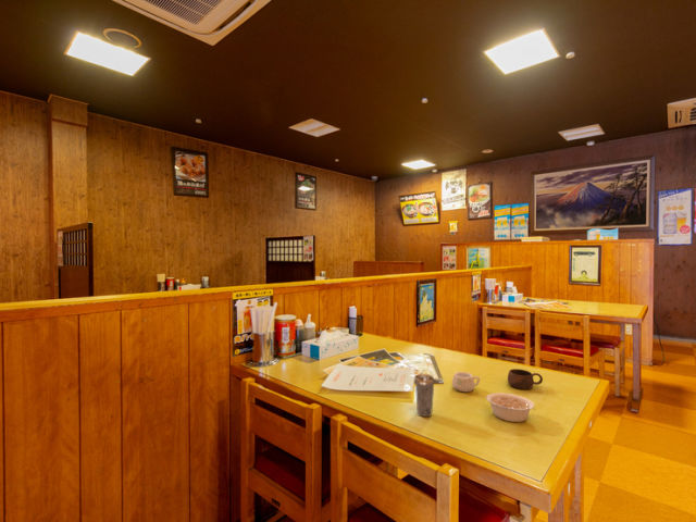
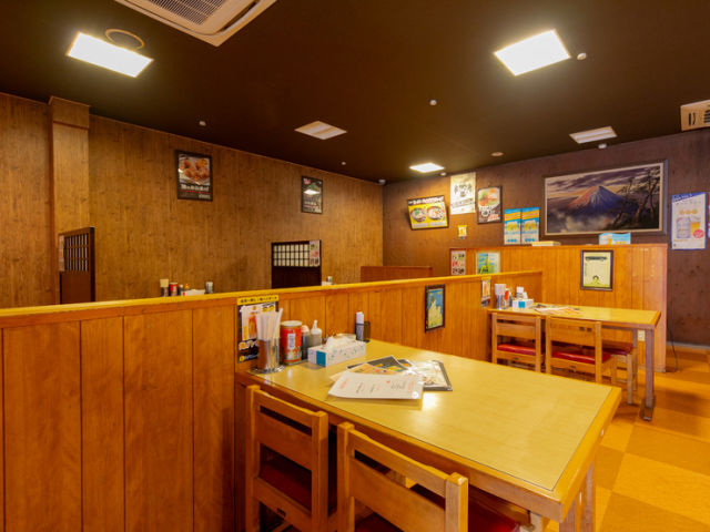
- legume (511, 407)
- cup (524, 378)
- teacup (465, 382)
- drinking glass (424, 395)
